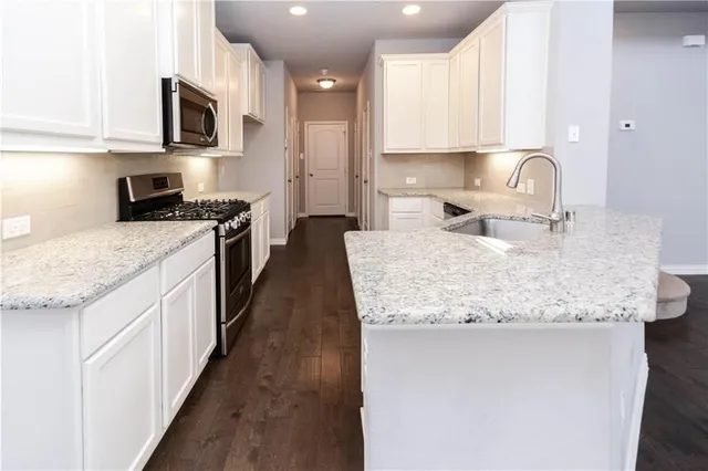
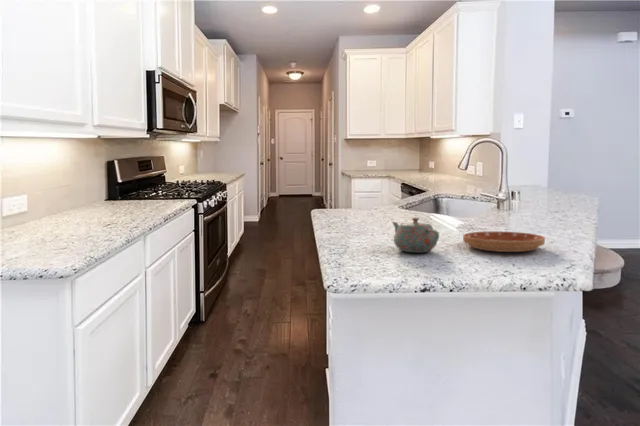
+ teapot (413, 234)
+ saucer (502, 241)
